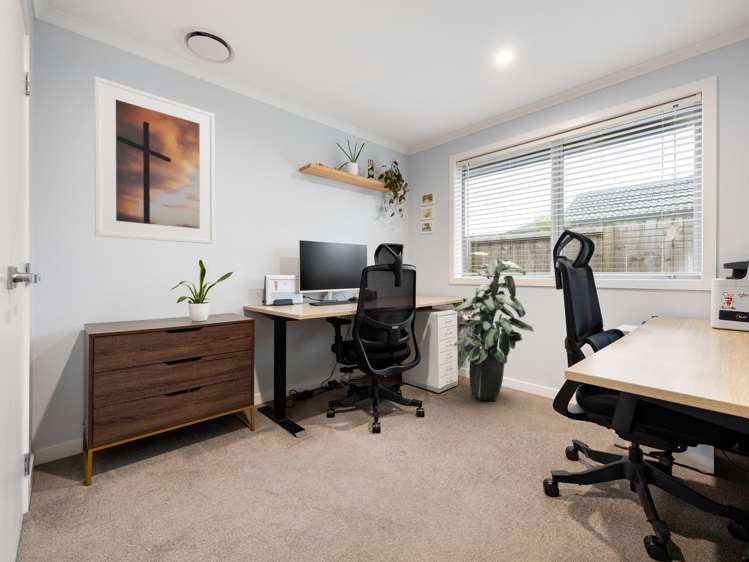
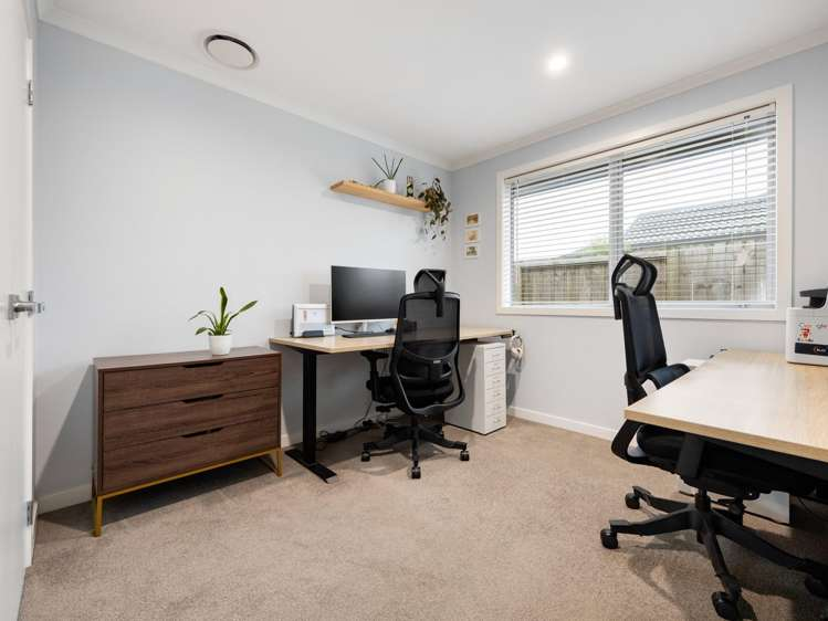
- indoor plant (487, 324)
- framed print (160, 169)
